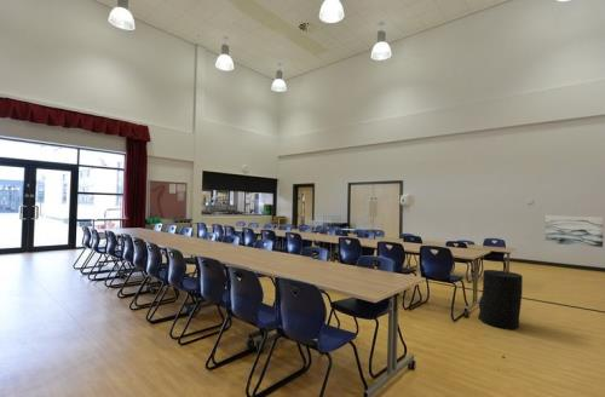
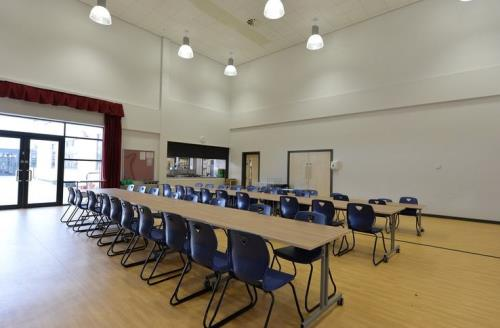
- trash can (500, 295)
- wall art (572, 230)
